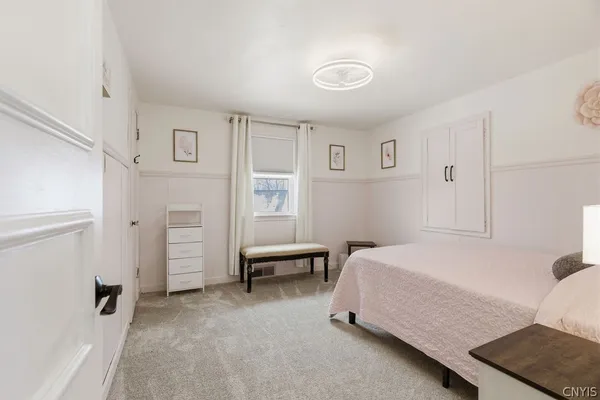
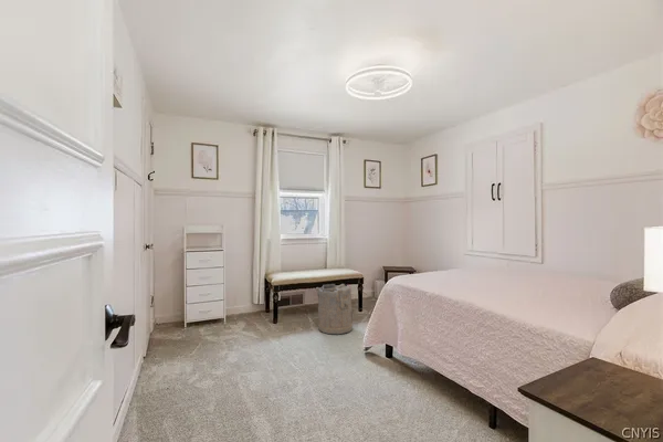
+ laundry hamper (336, 306)
